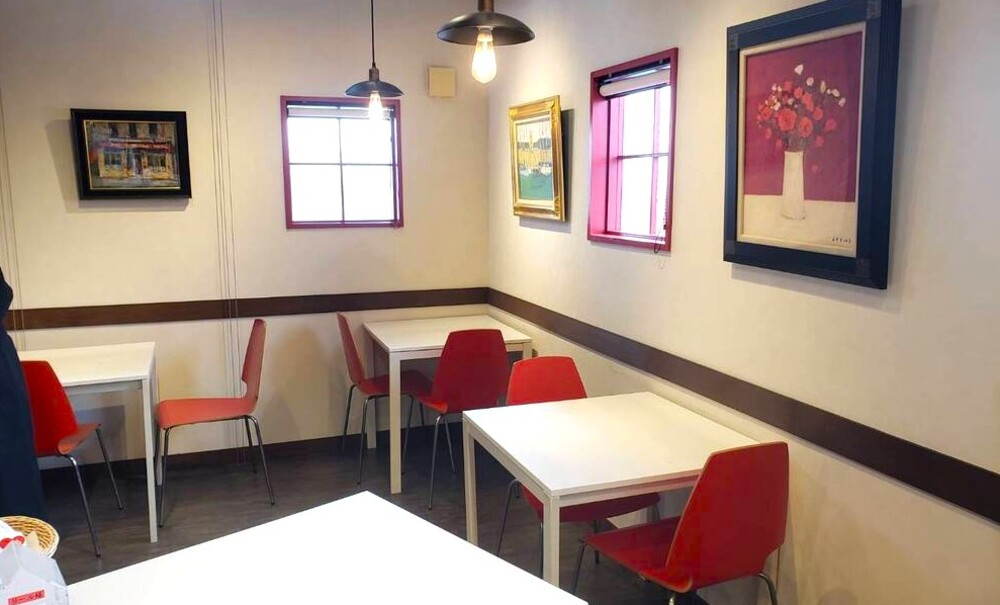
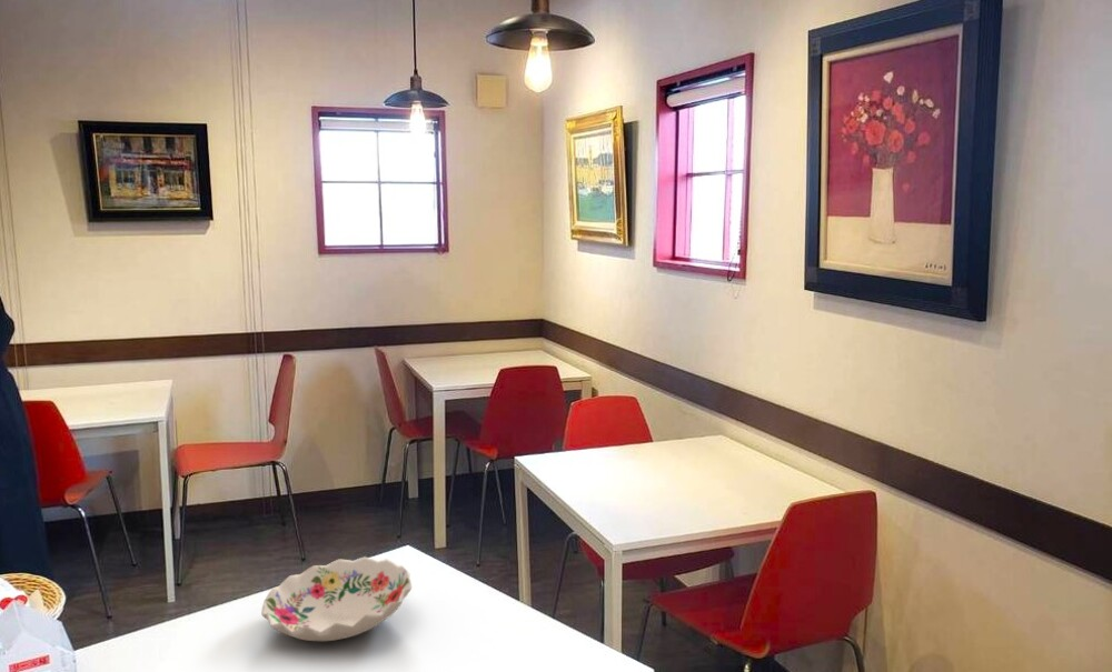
+ decorative bowl (338, 602)
